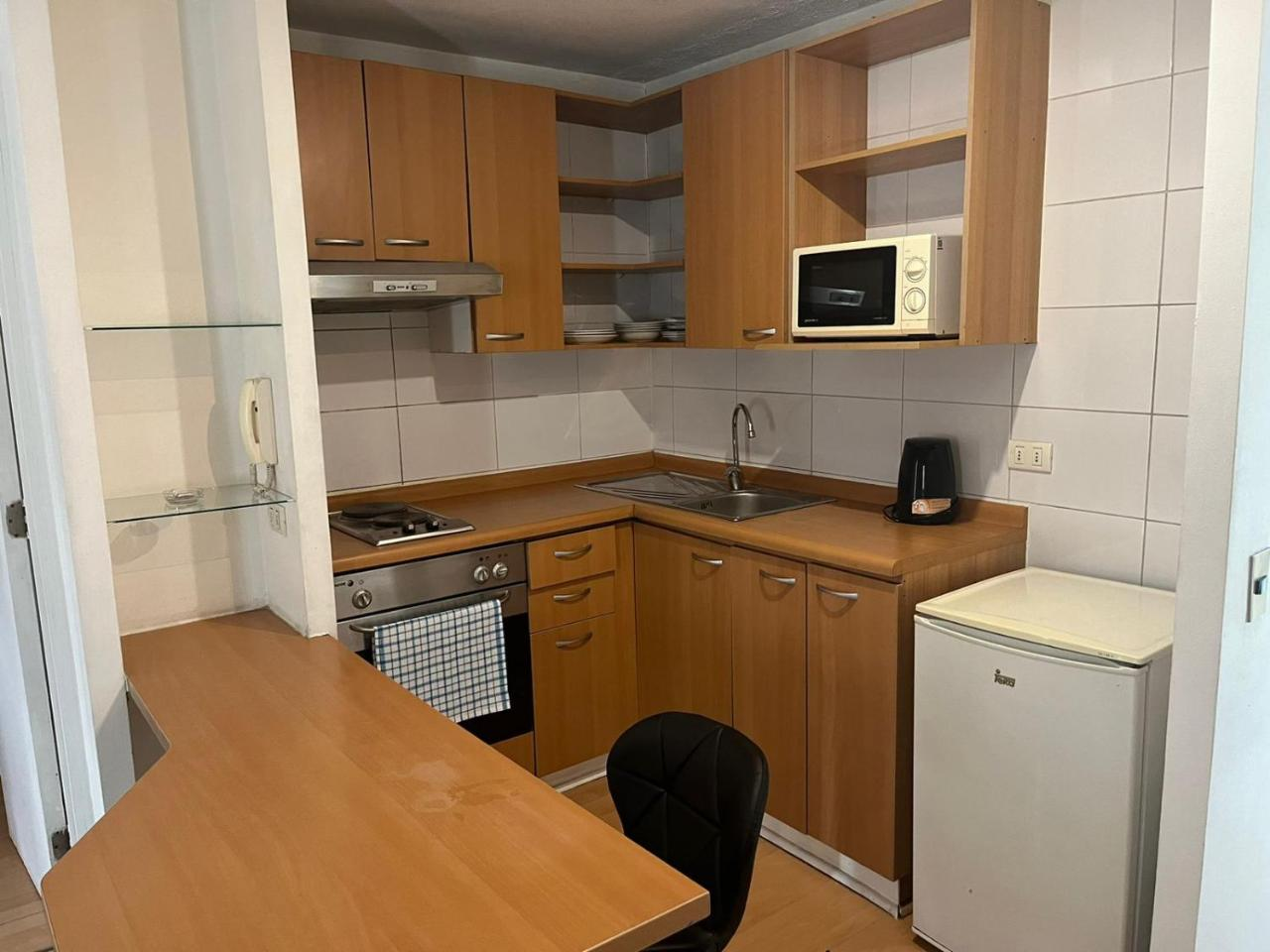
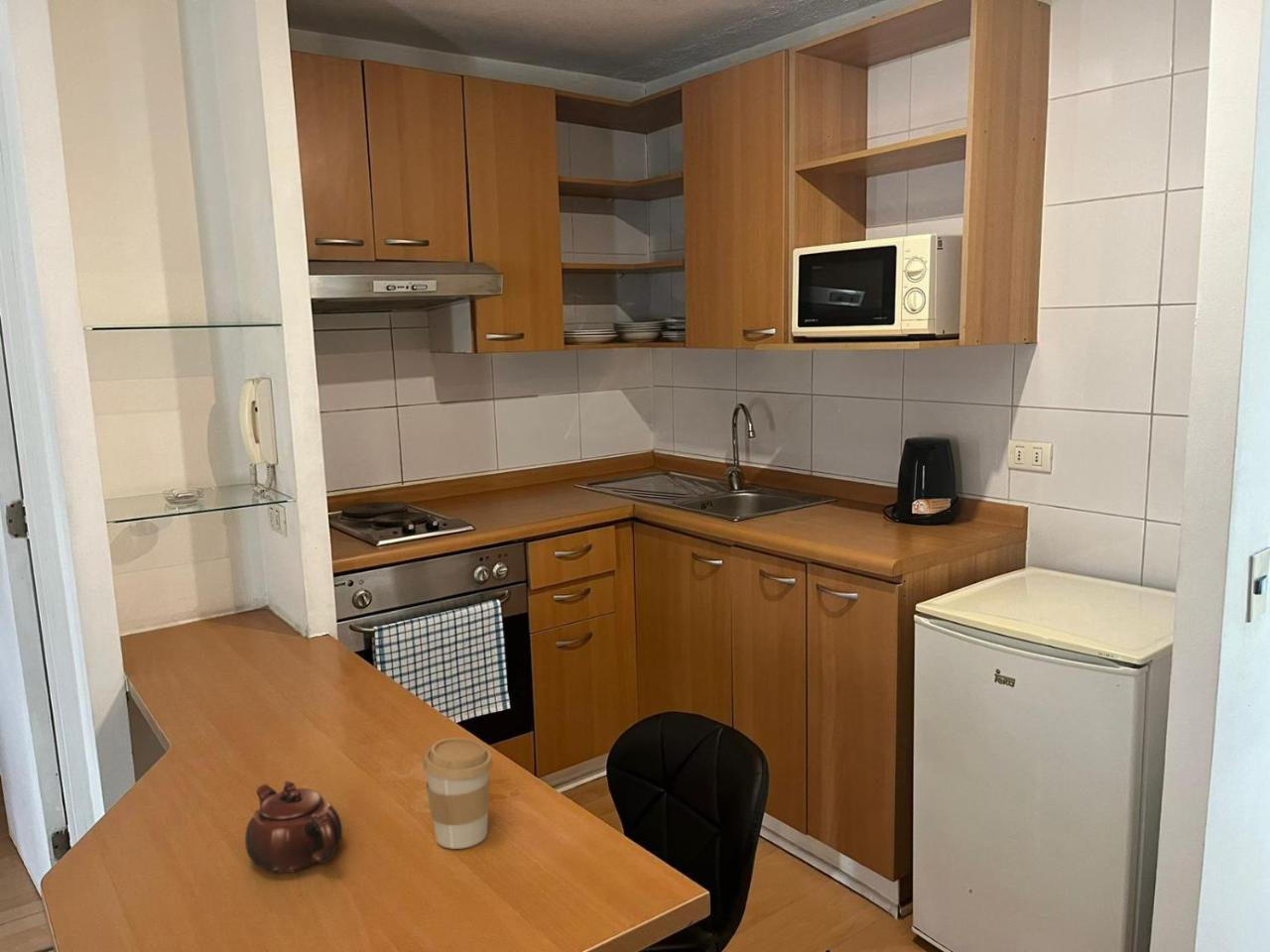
+ teapot (294, 819)
+ coffee cup (458, 790)
